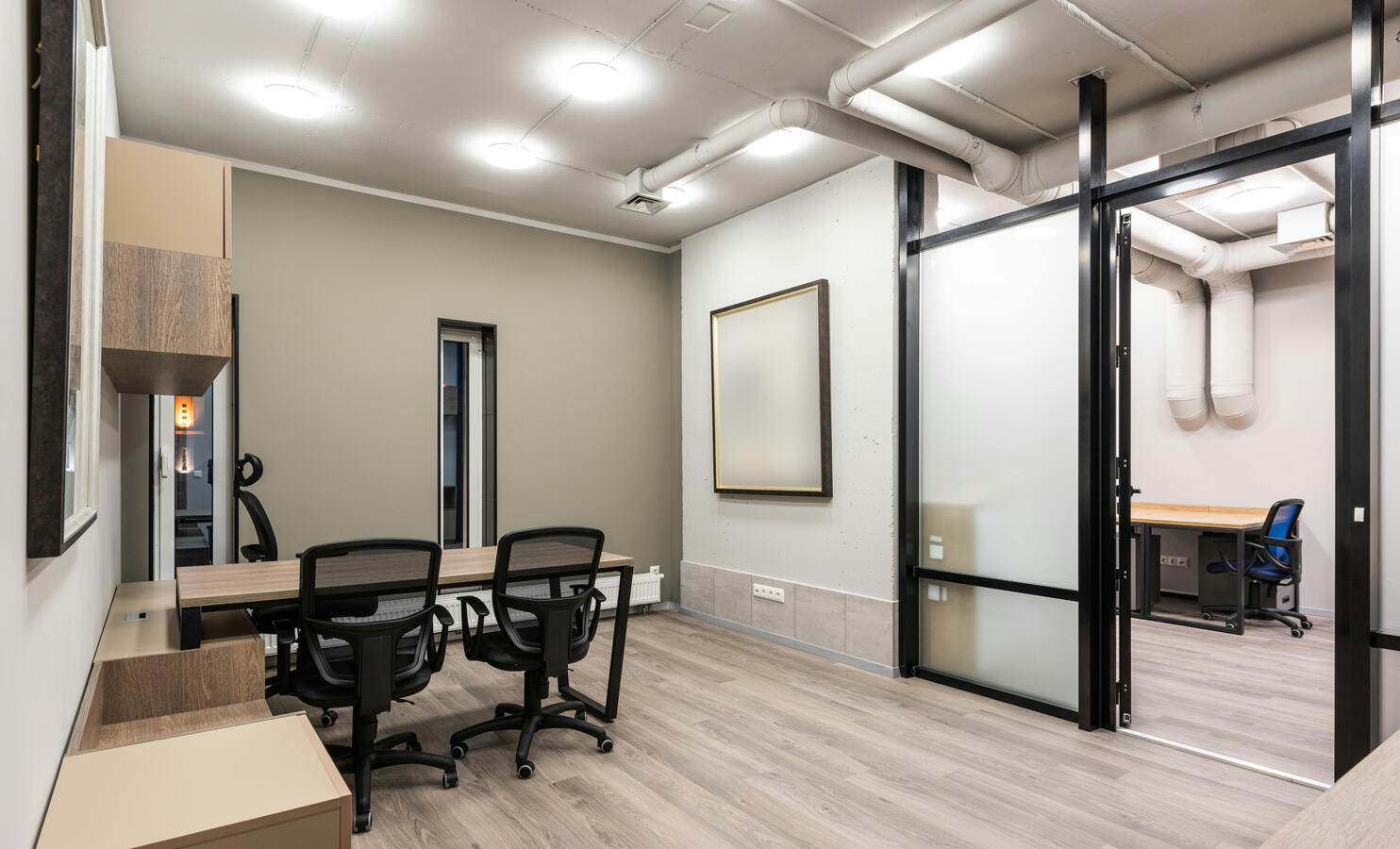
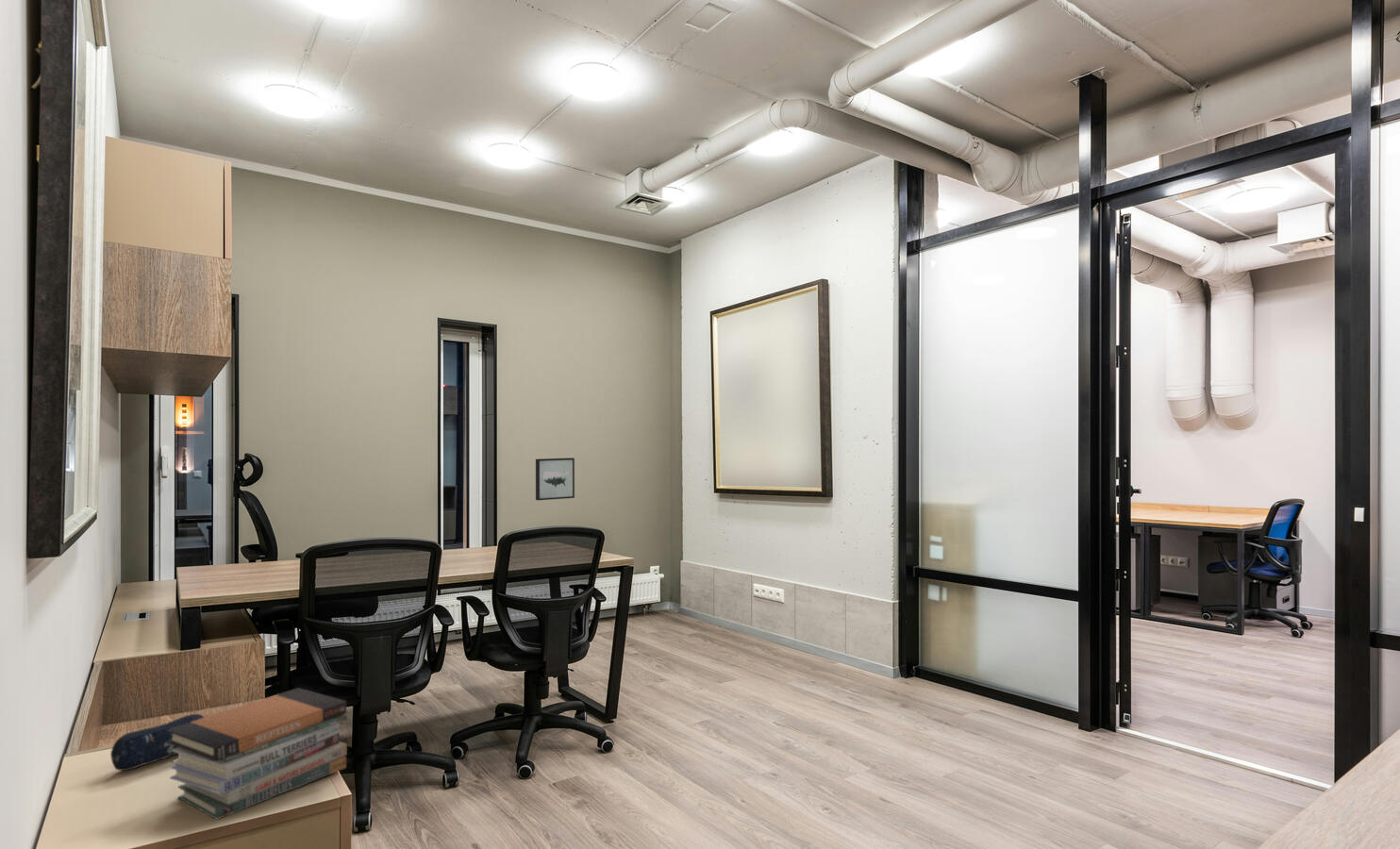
+ book stack (261, 749)
+ wall art (555, 478)
+ pencil case (162, 741)
